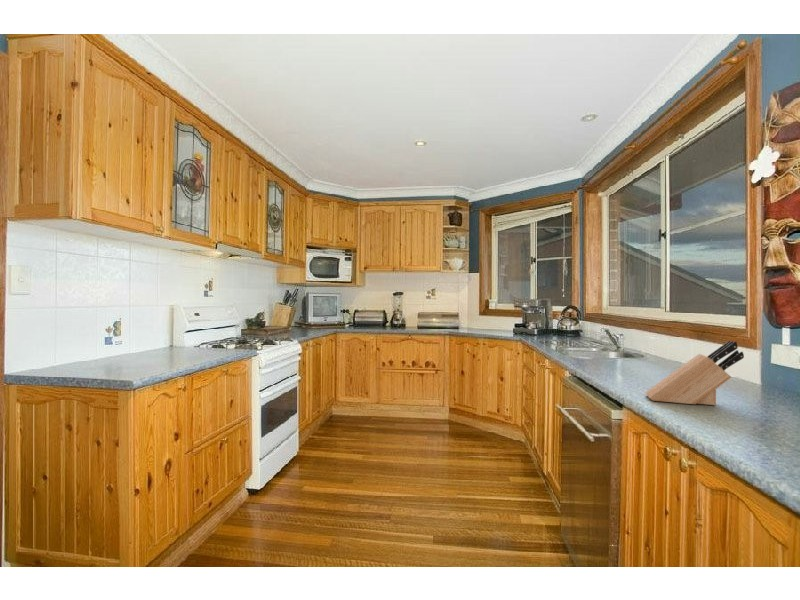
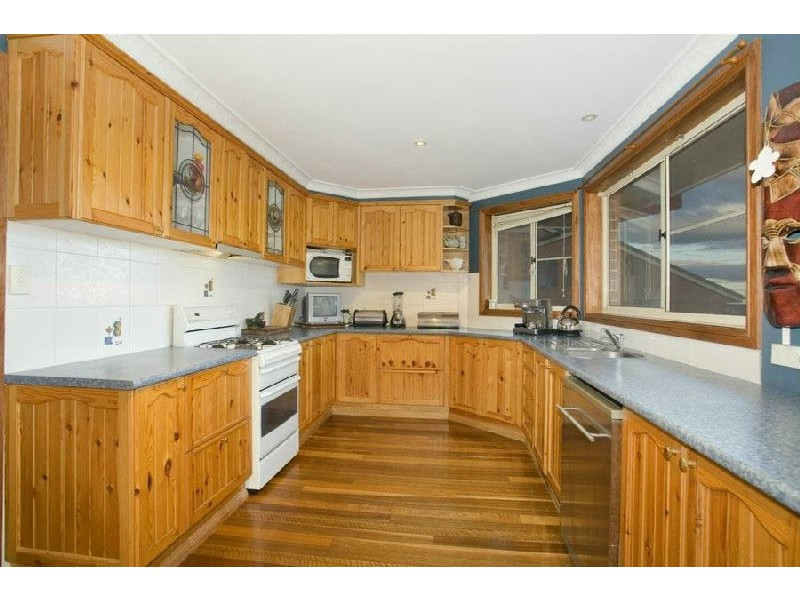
- knife block (692, 370)
